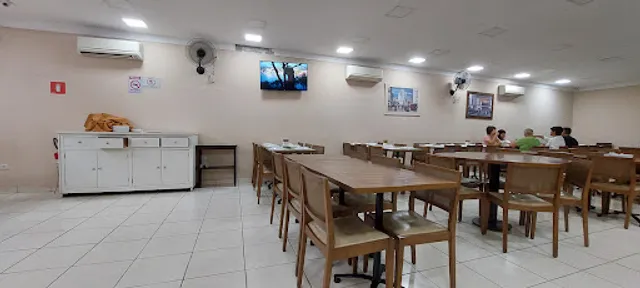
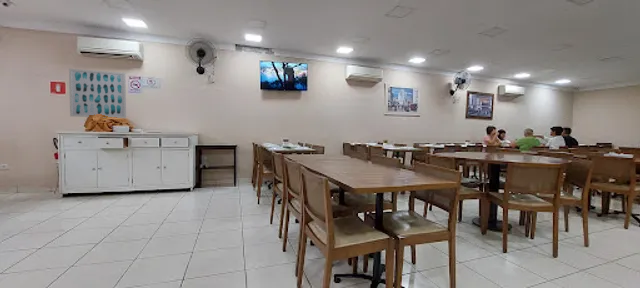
+ wall art (98, 94)
